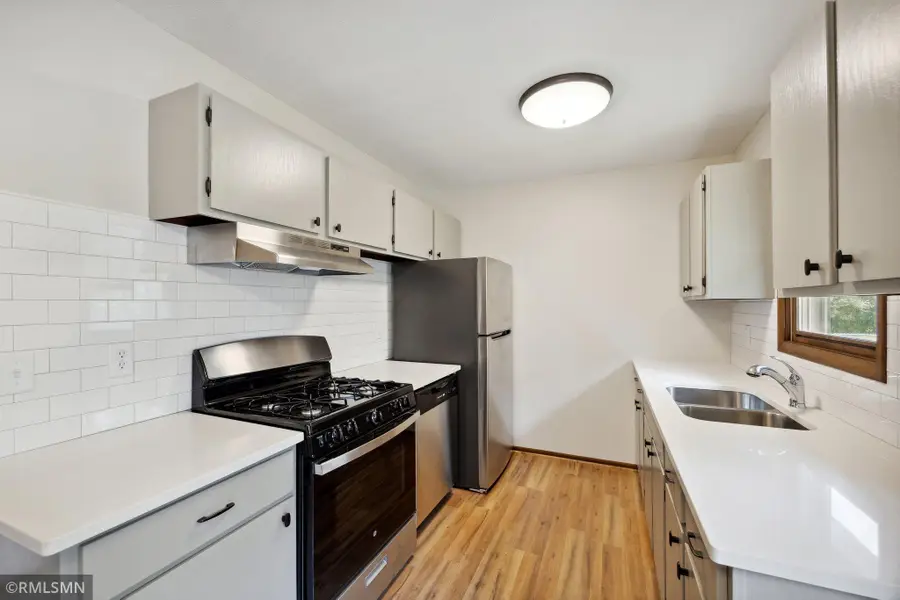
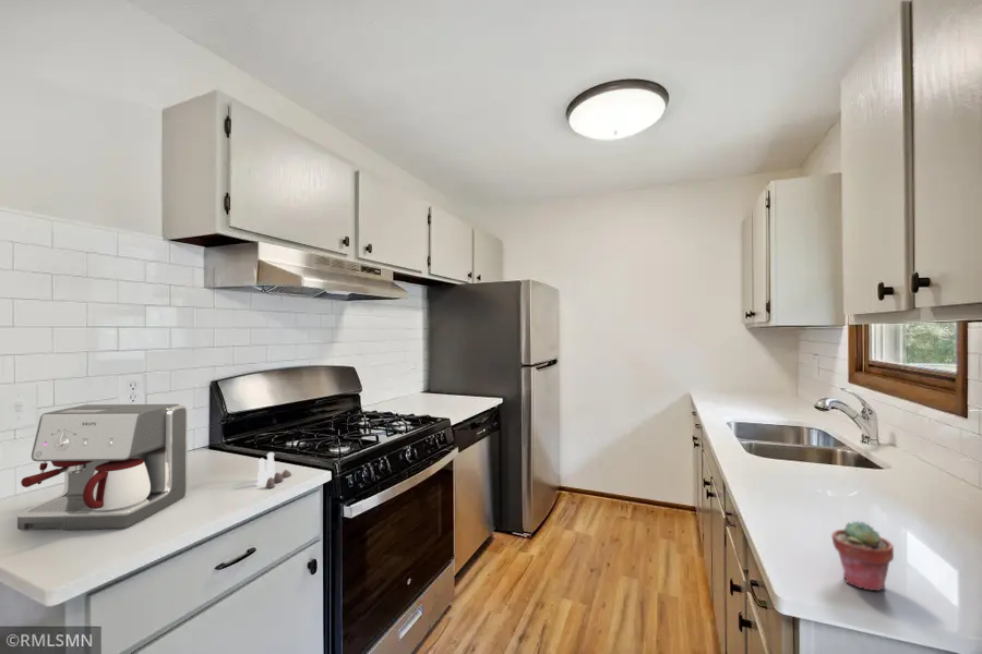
+ potted succulent (862, 552)
+ coffee maker (109, 459)
+ salt and pepper shaker set (273, 467)
